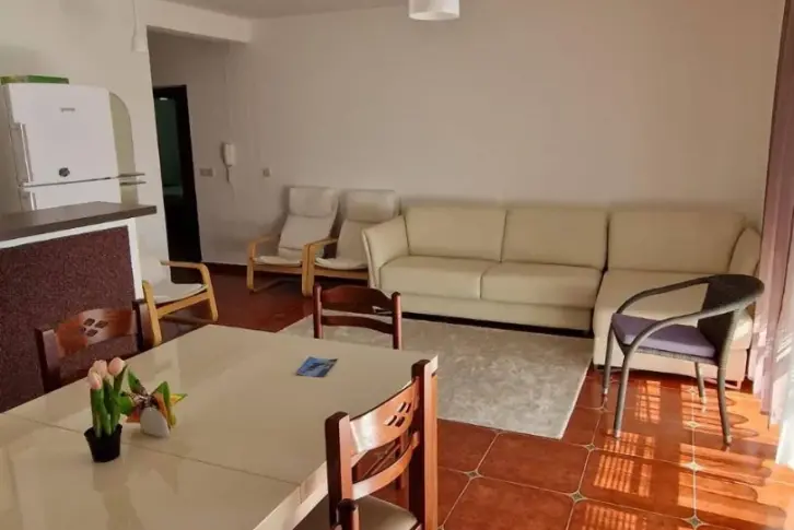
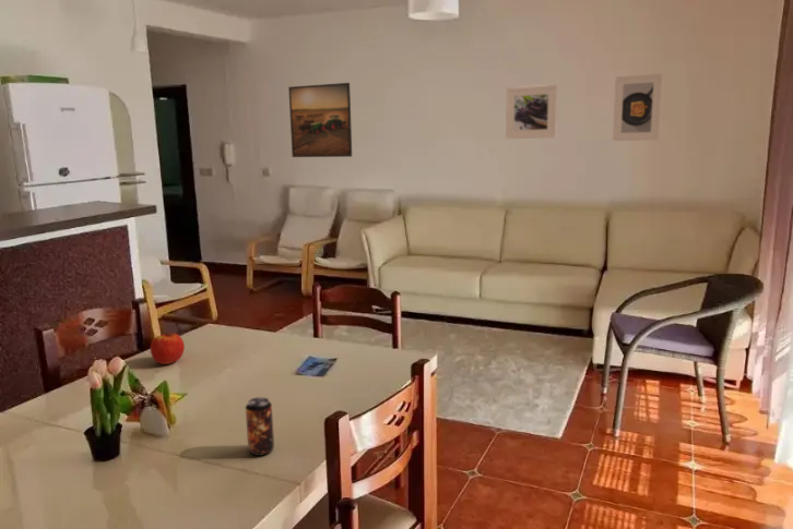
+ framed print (637, 108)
+ apple (167, 346)
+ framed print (319, 121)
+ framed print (531, 112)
+ beverage can (259, 425)
